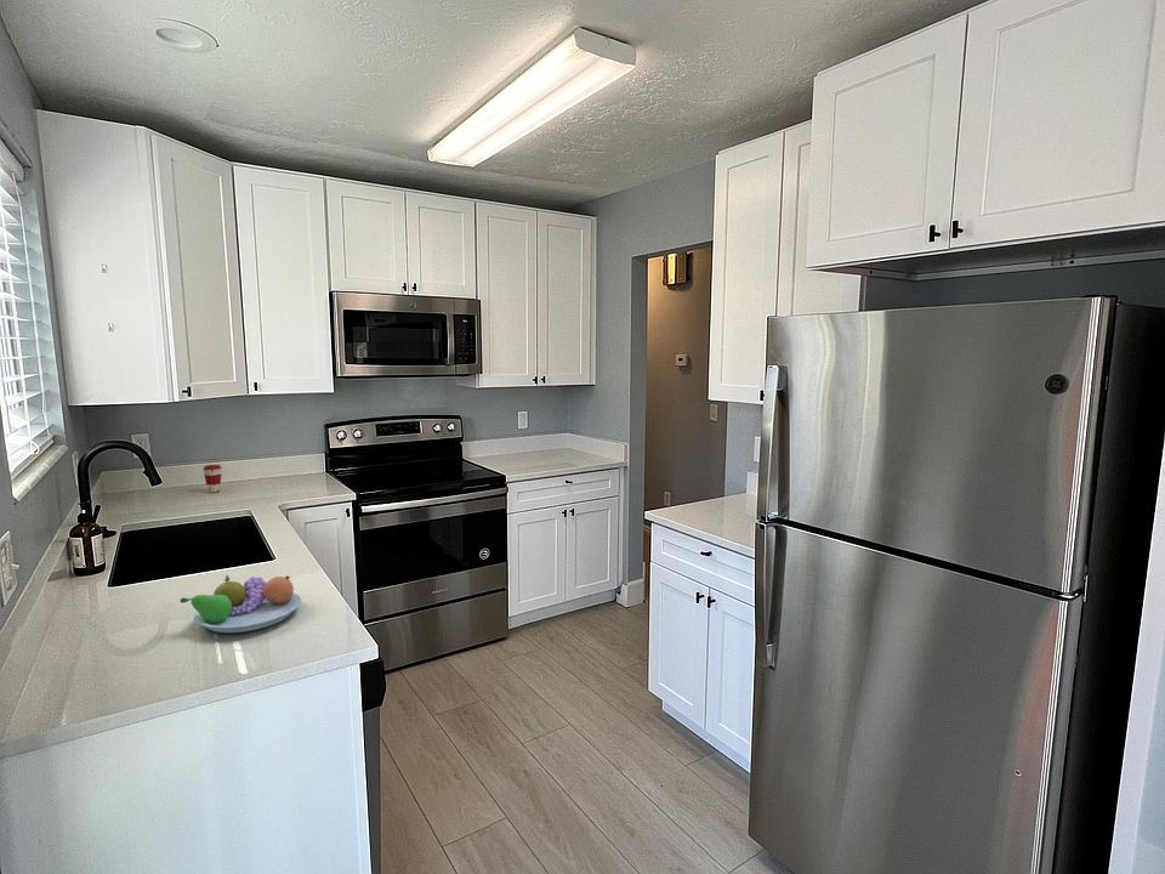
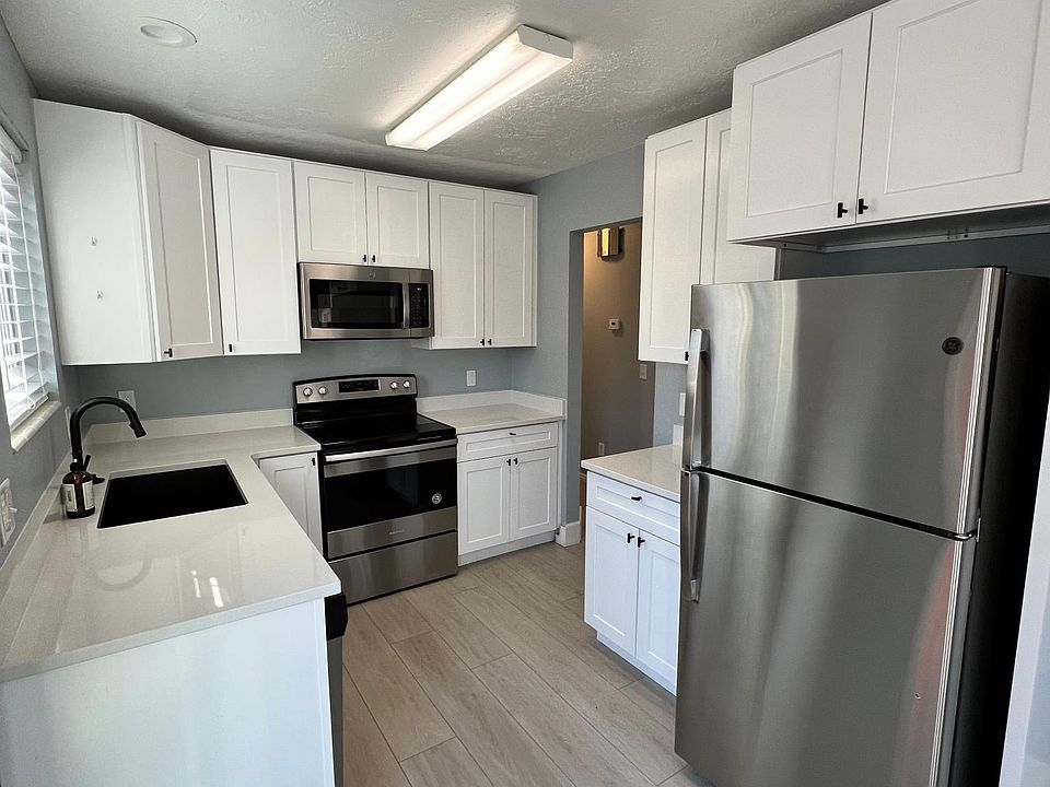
- fruit bowl (244, 598)
- coffee cup (212, 478)
